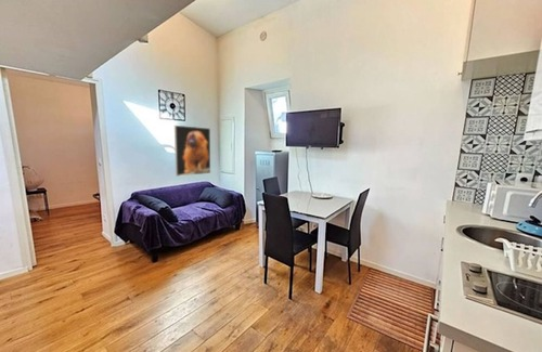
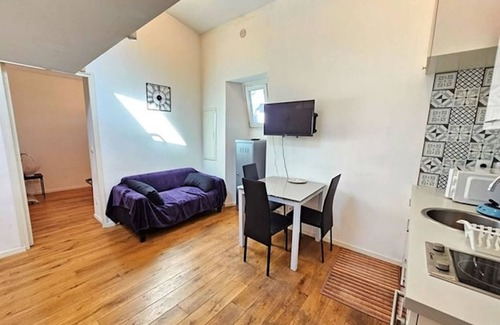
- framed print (193, 151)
